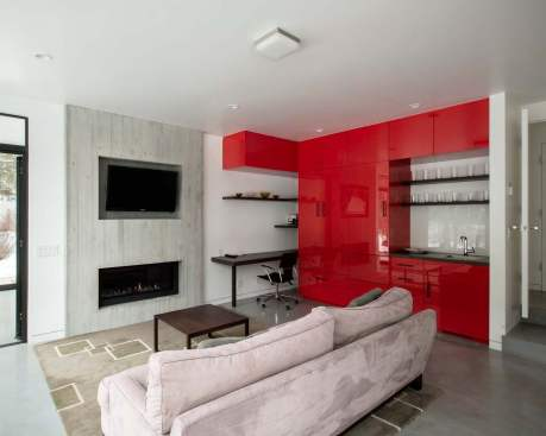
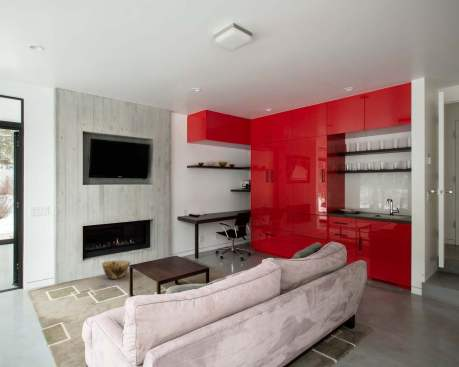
+ woven basket (116, 269)
